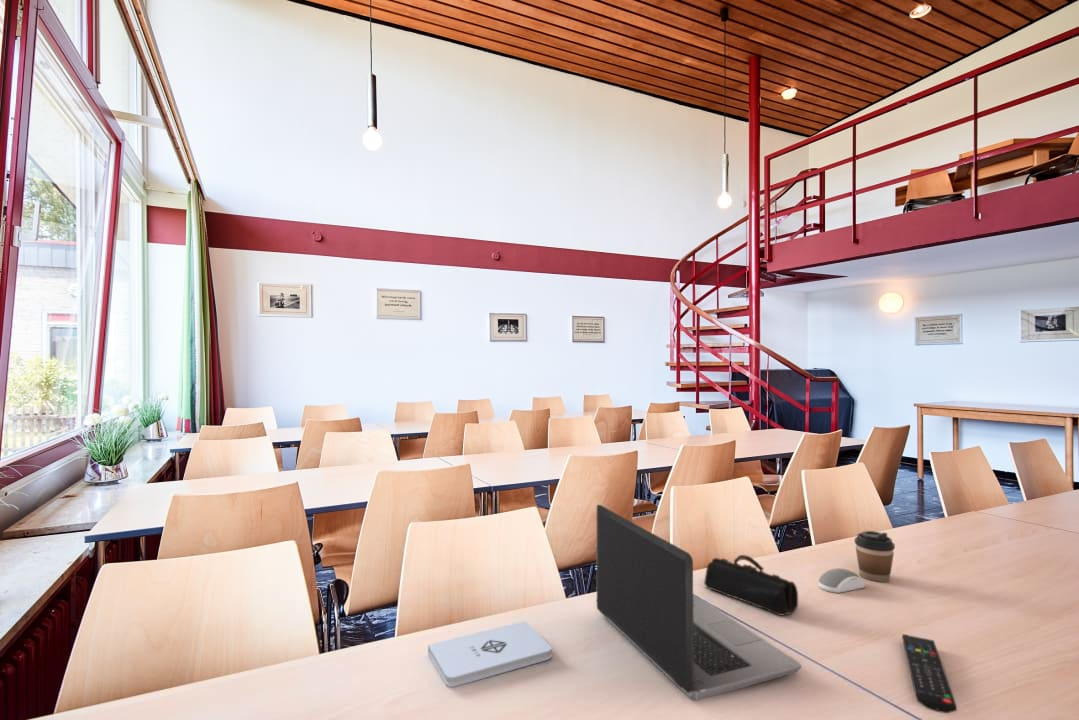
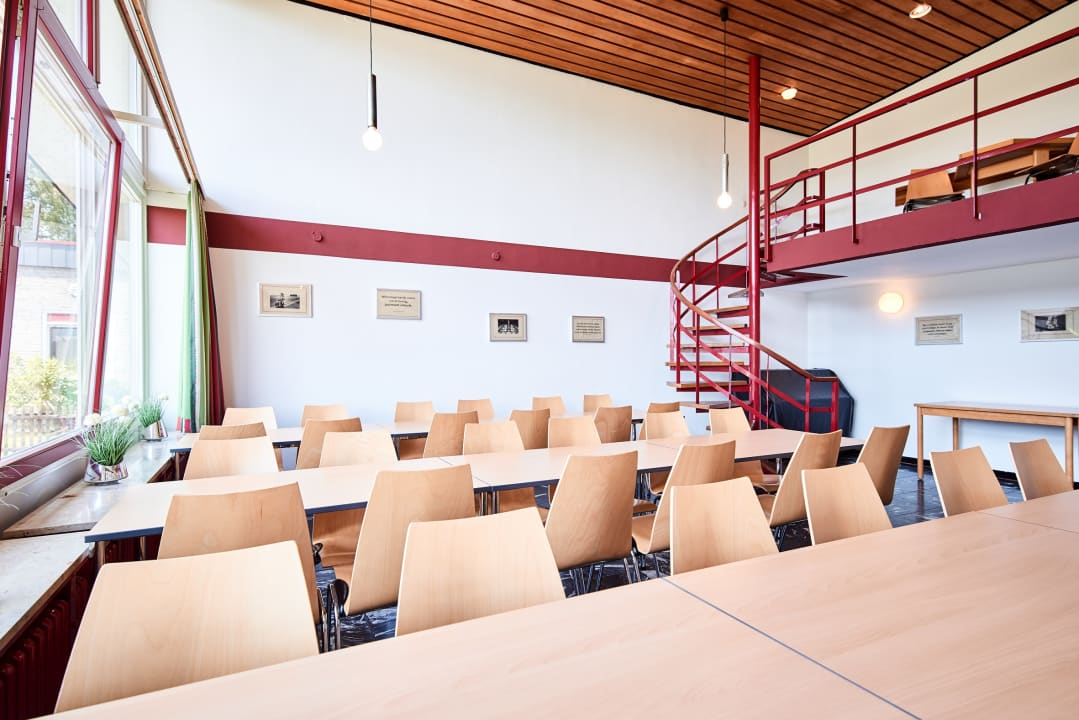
- computer mouse (840, 577)
- coffee cup (874, 553)
- pencil case (749, 576)
- laptop computer (688, 580)
- notepad (490, 651)
- remote control (926, 670)
